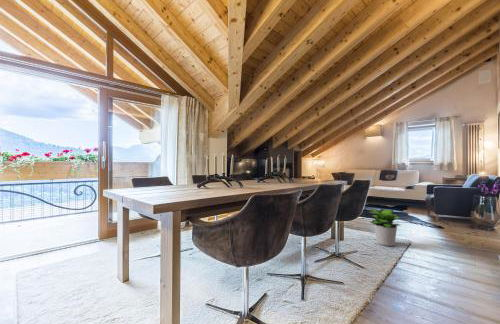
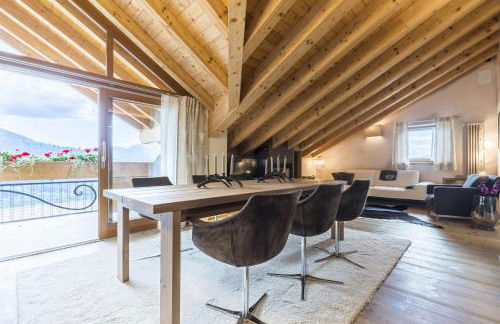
- potted plant (385, 227)
